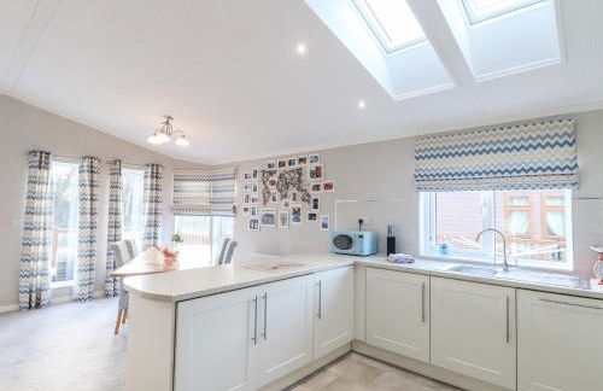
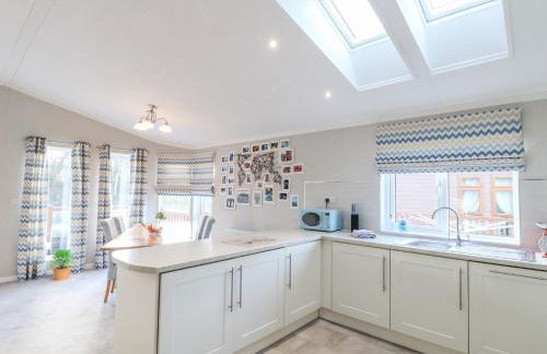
+ potted plant (61, 262)
